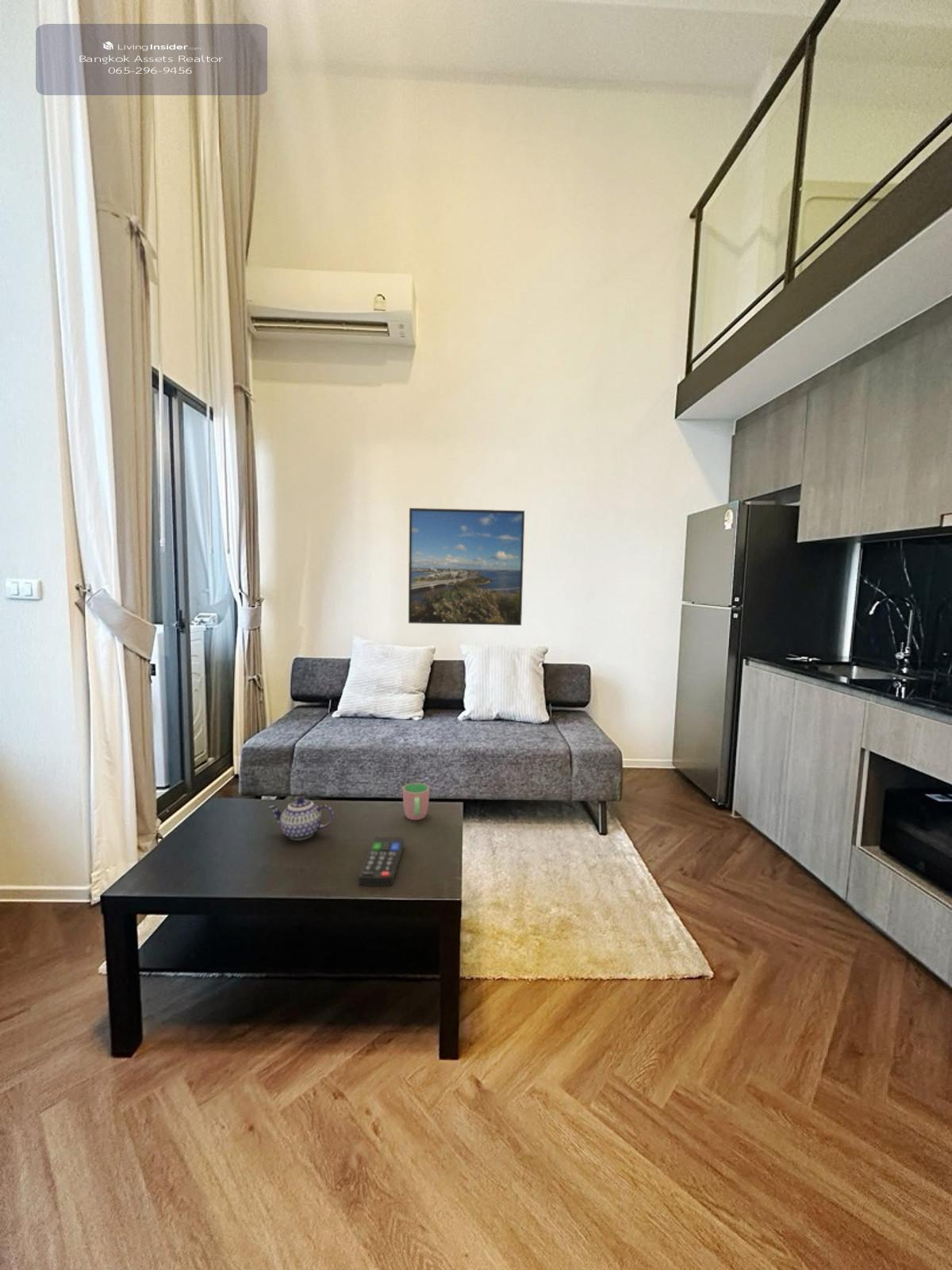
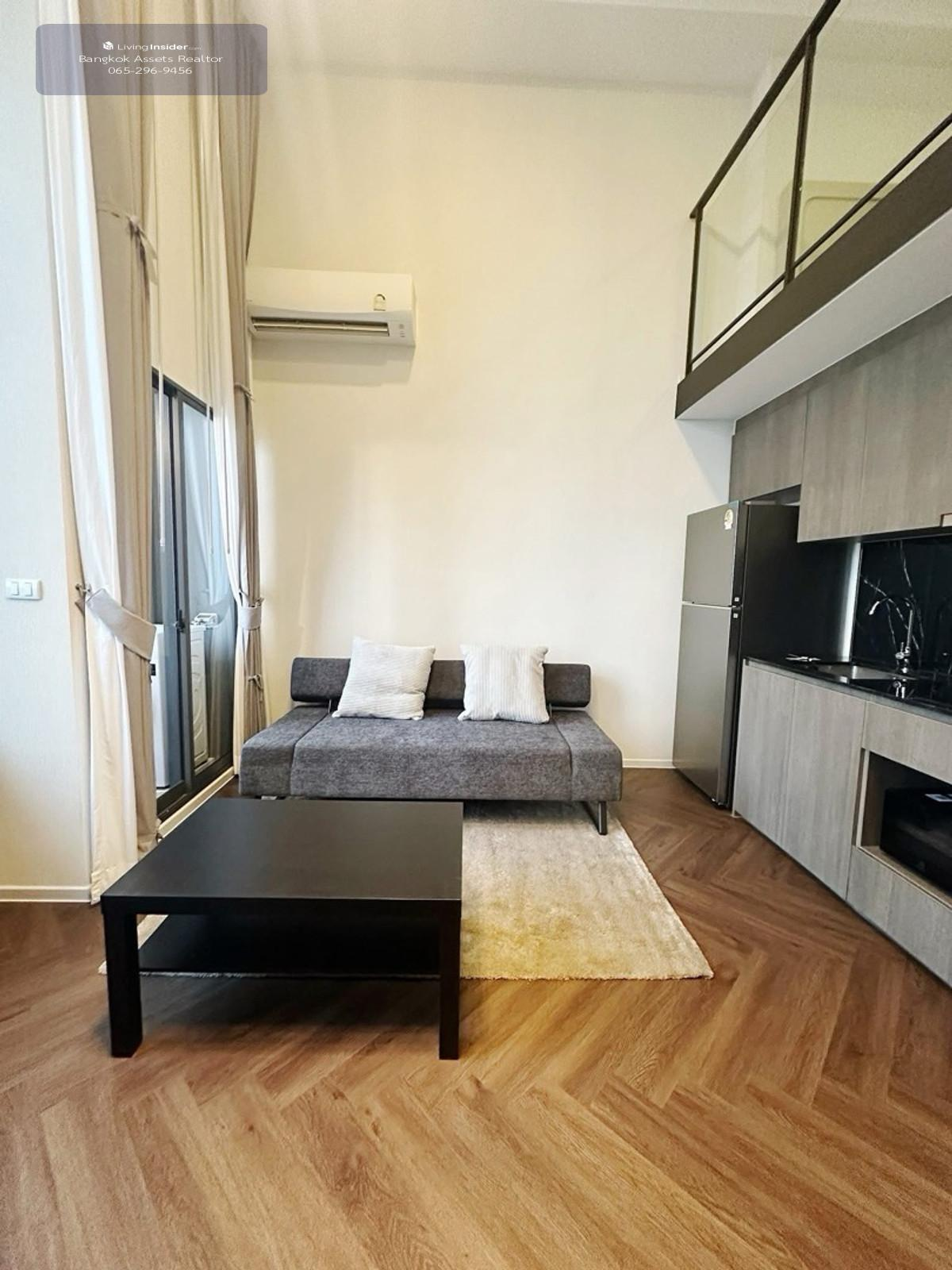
- cup (416, 803)
- teapot (301, 816)
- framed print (466, 567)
- remote control (382, 859)
